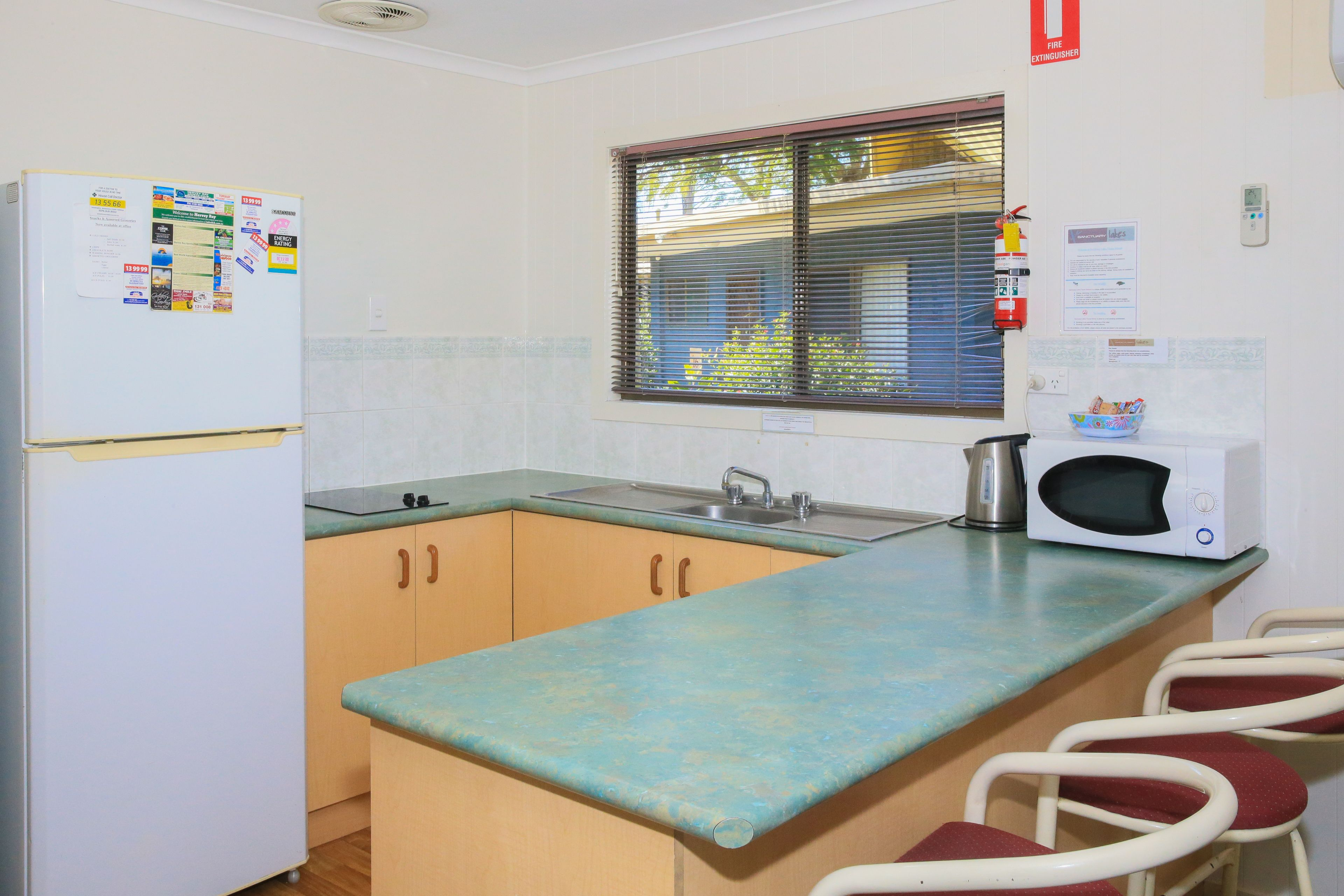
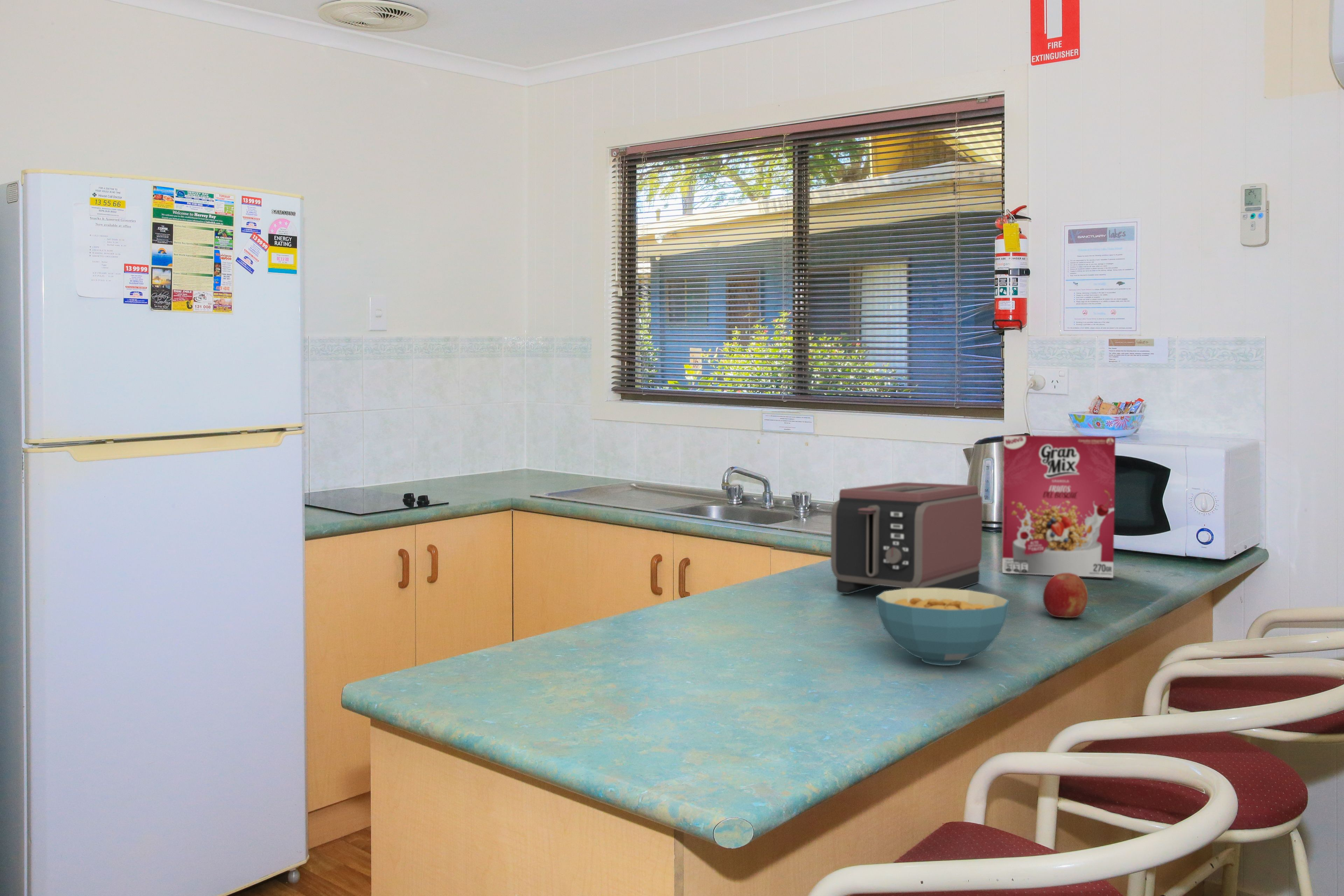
+ fruit (1065, 595)
+ cereal box (1057, 505)
+ toaster (905, 539)
+ cereal bowl (941, 630)
